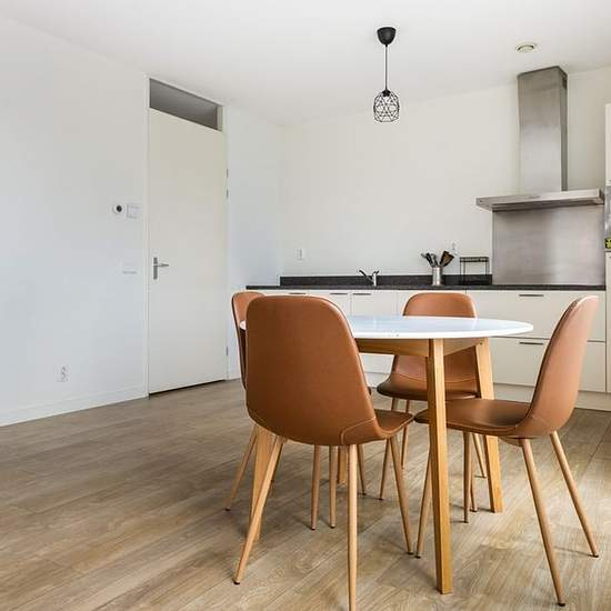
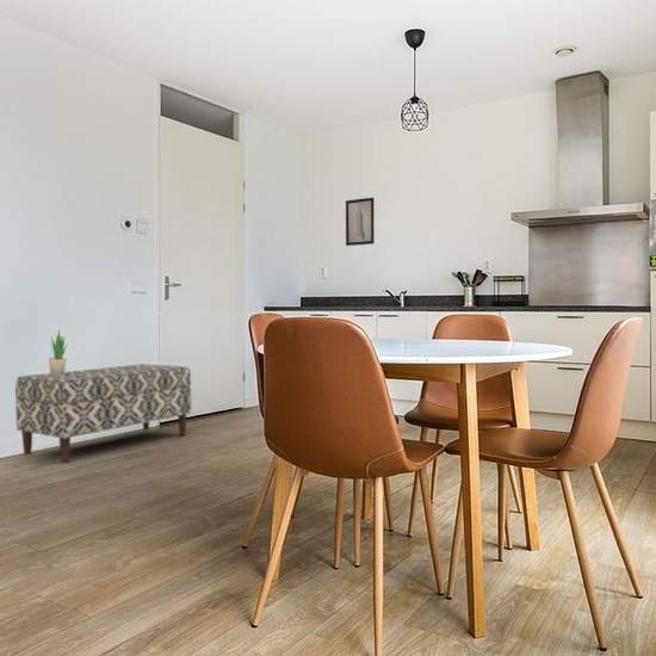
+ wall art (359, 222)
+ potted plant (57, 352)
+ bench (110, 407)
